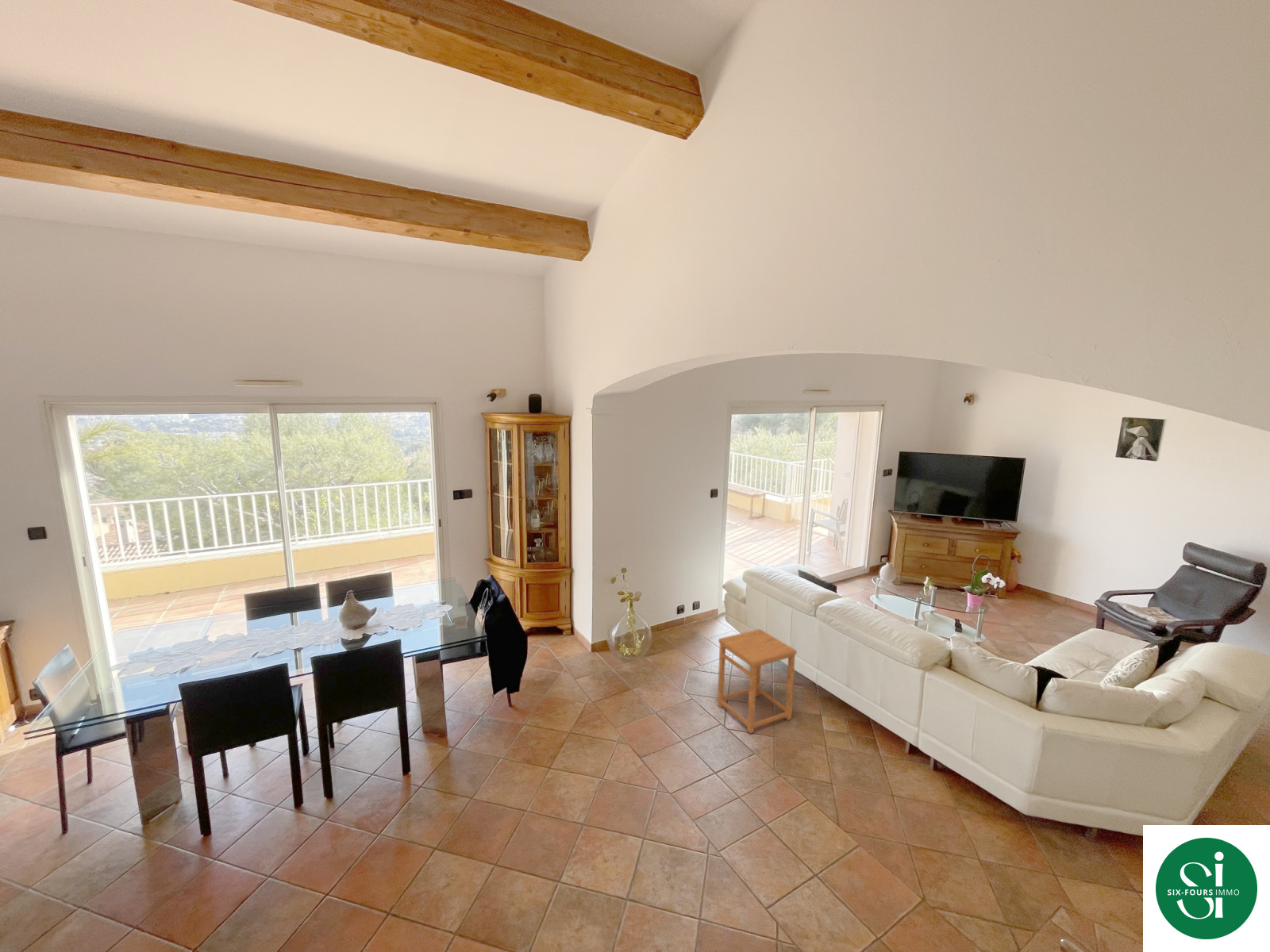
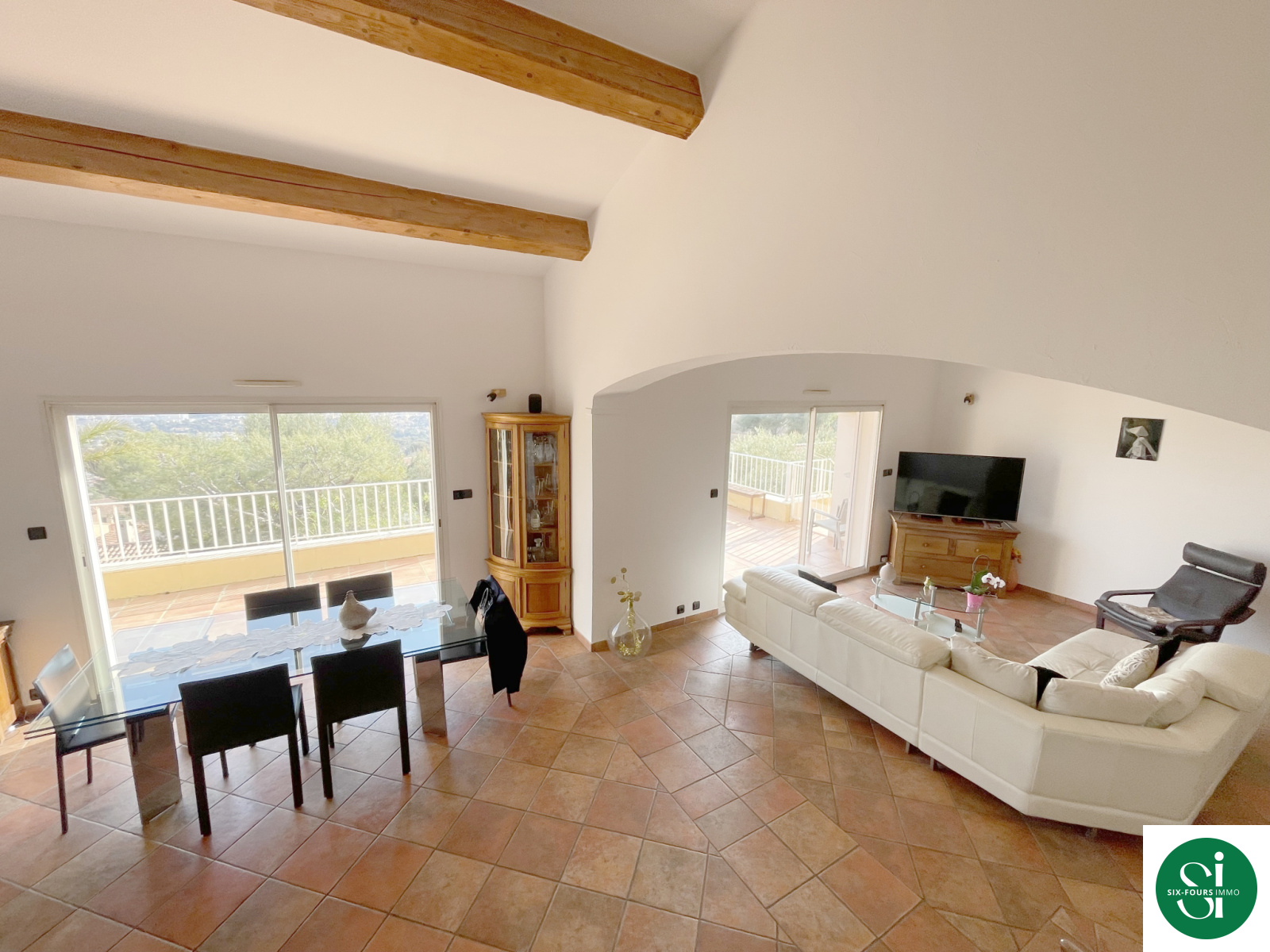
- side table (755, 678)
